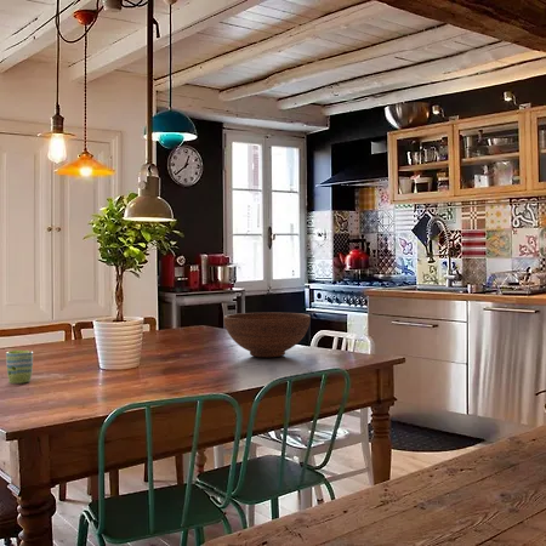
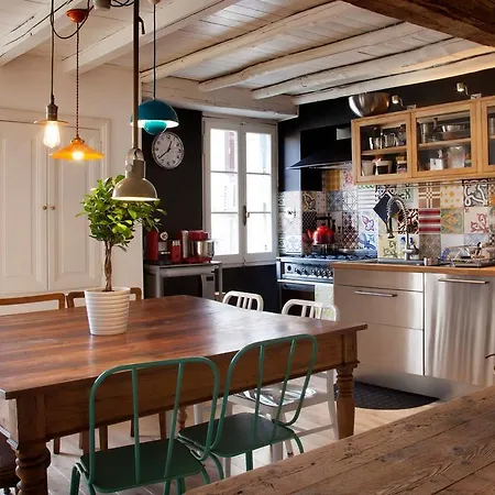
- fruit bowl (267, 335)
- mug (22, 365)
